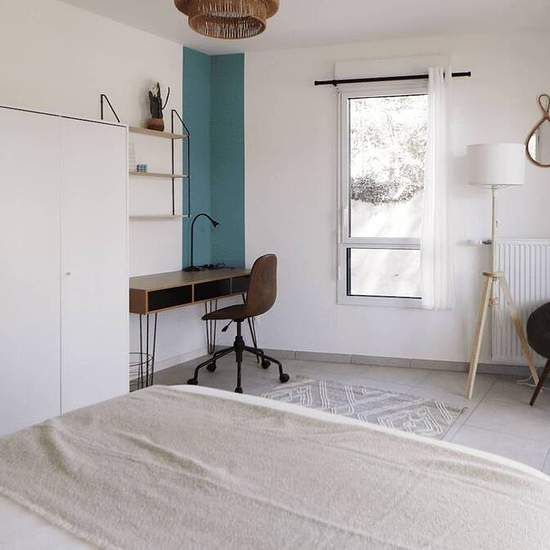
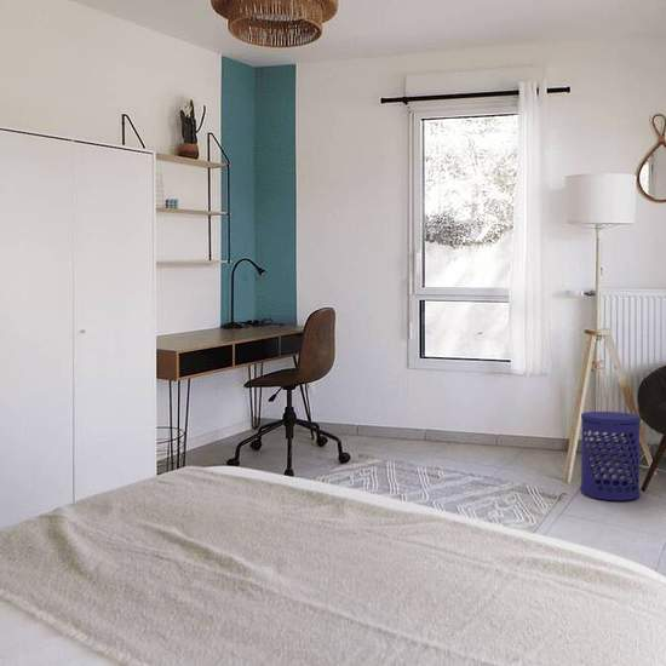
+ waste bin (609, 454)
